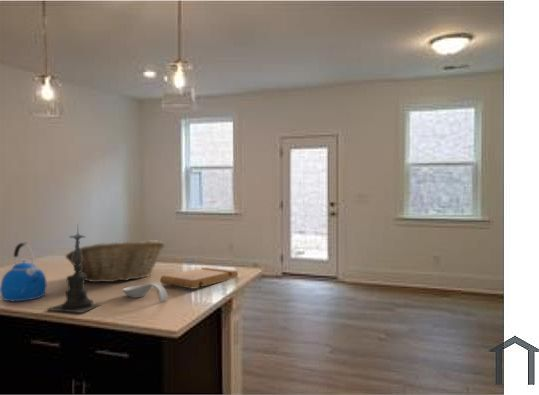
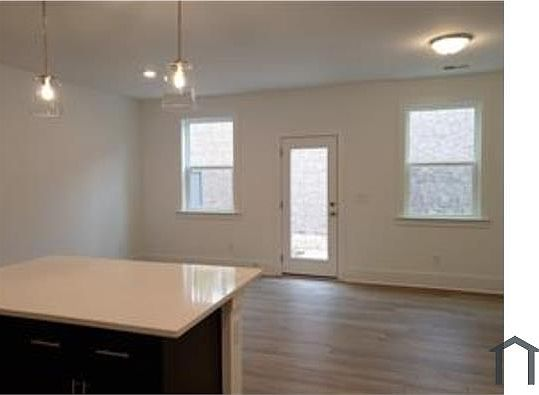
- cutting board (200, 276)
- kettle (26, 270)
- candle holder (76, 265)
- fruit basket (117, 258)
- spoon rest (145, 289)
